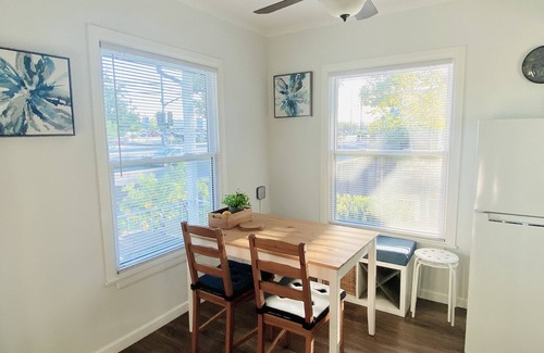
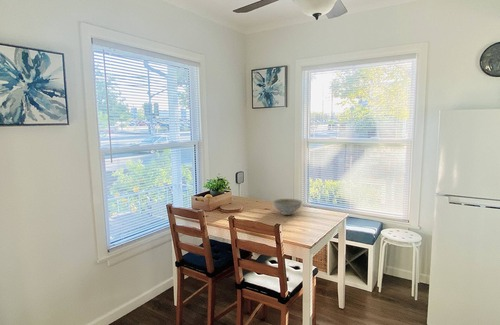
+ decorative bowl (287, 207)
